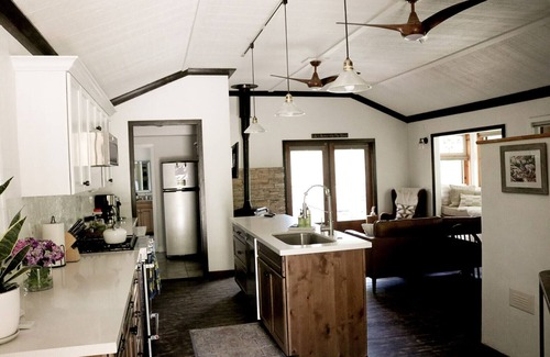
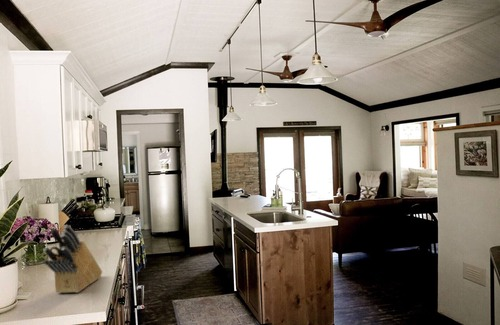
+ knife block (74, 254)
